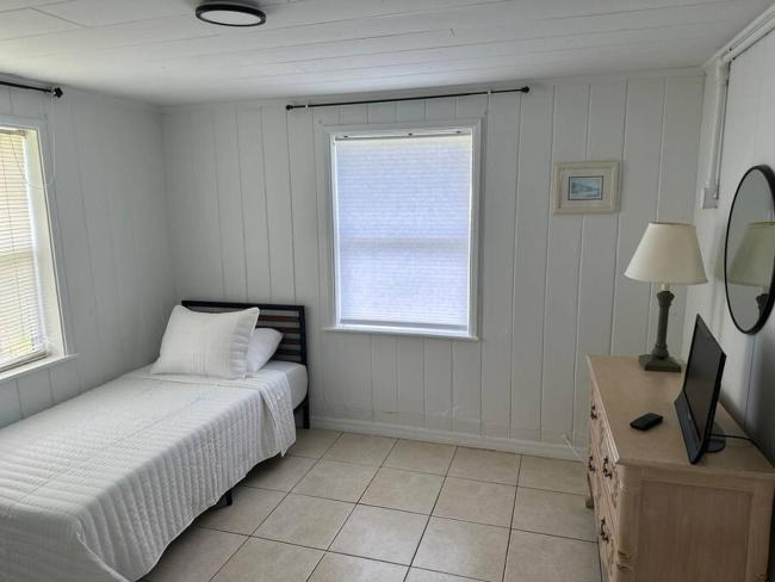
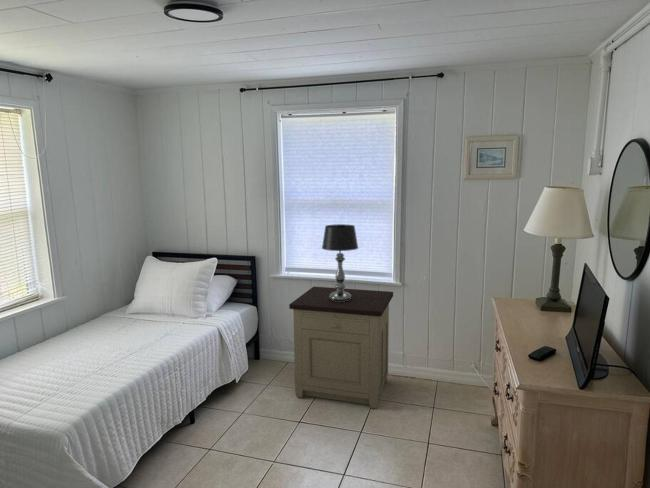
+ table lamp (340, 262)
+ nightstand (343, 343)
